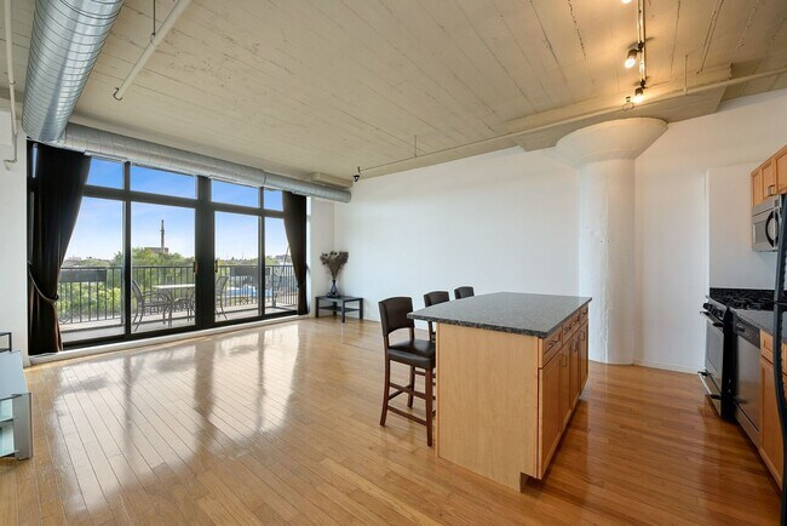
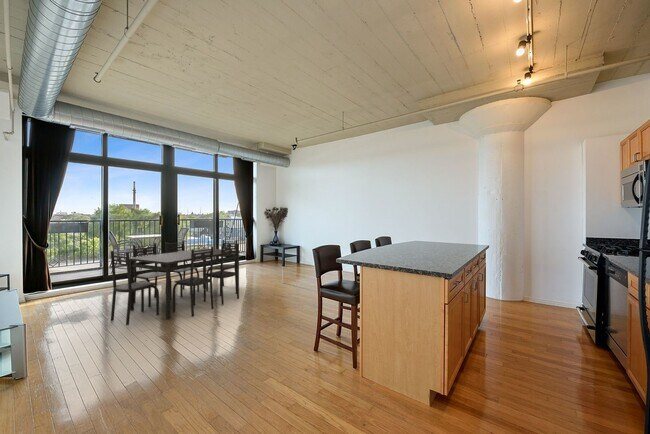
+ dining set (184, 272)
